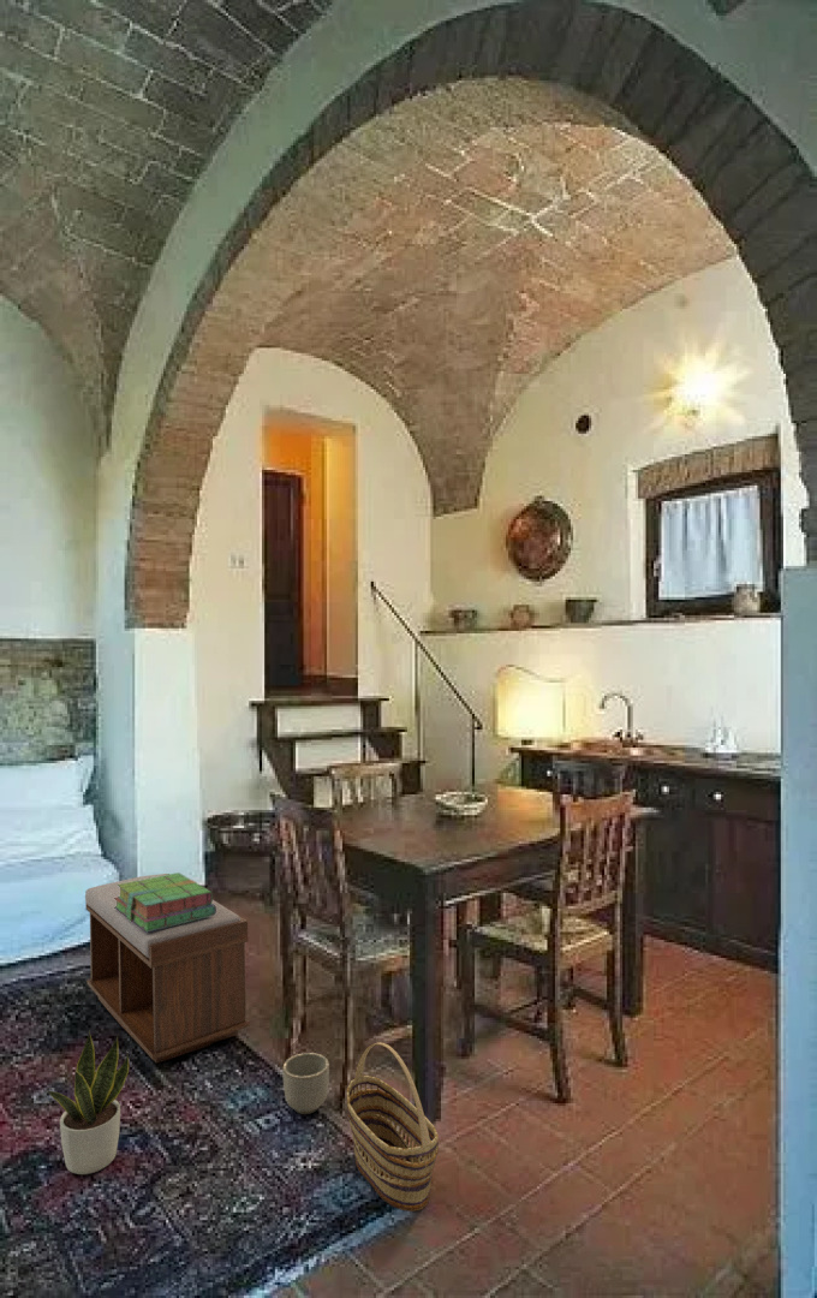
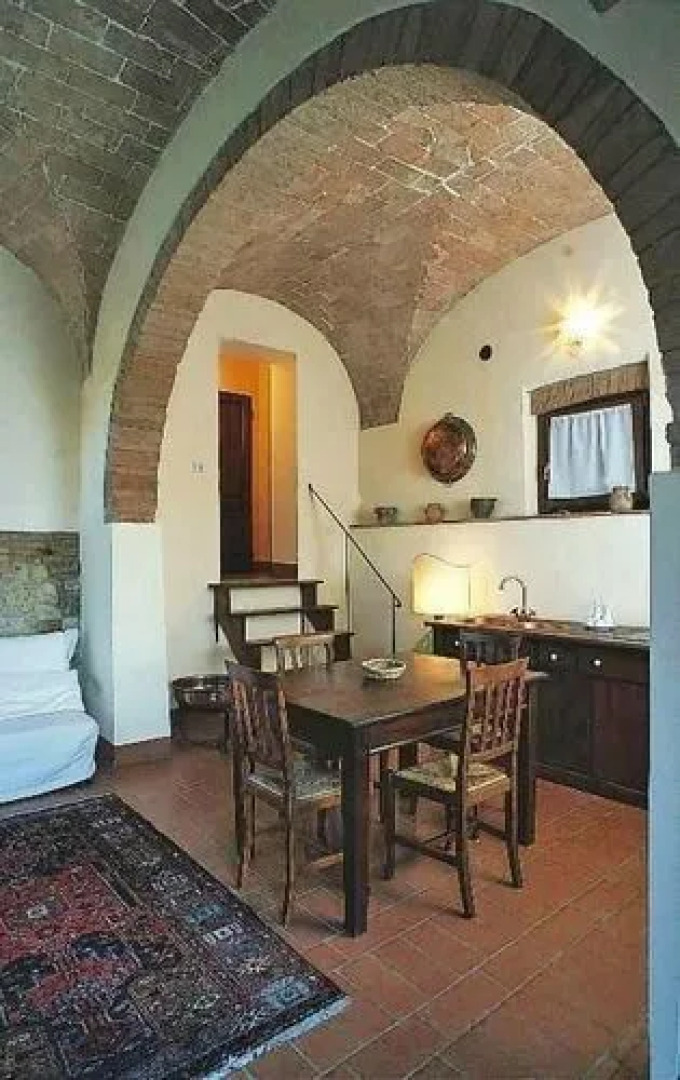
- stack of books (163, 899)
- potted plant (88, 1097)
- bench (161, 958)
- planter (305, 1085)
- basket (389, 1112)
